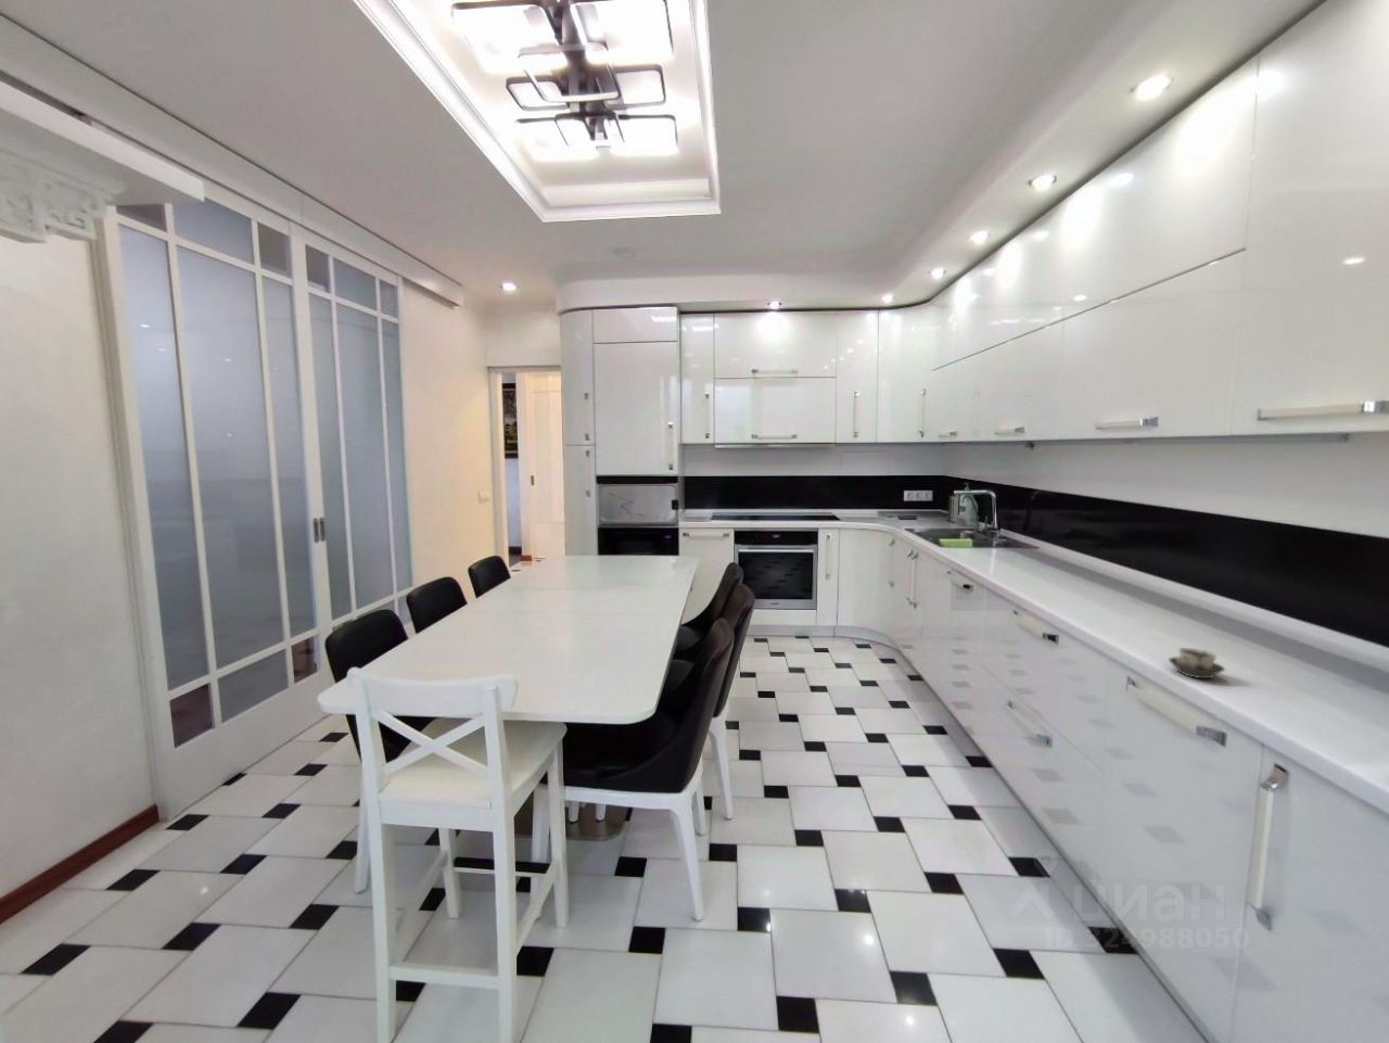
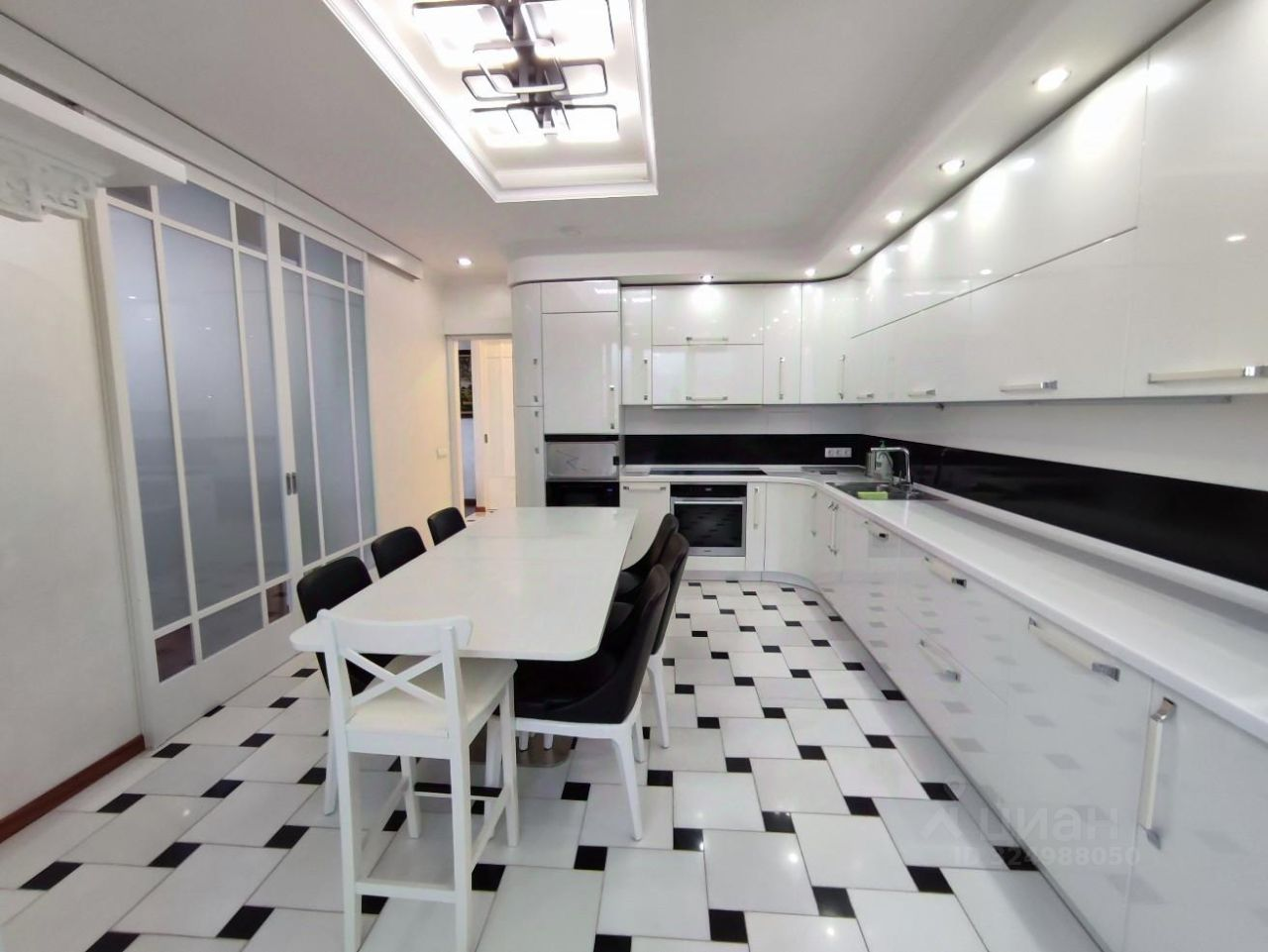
- cup (1196, 662)
